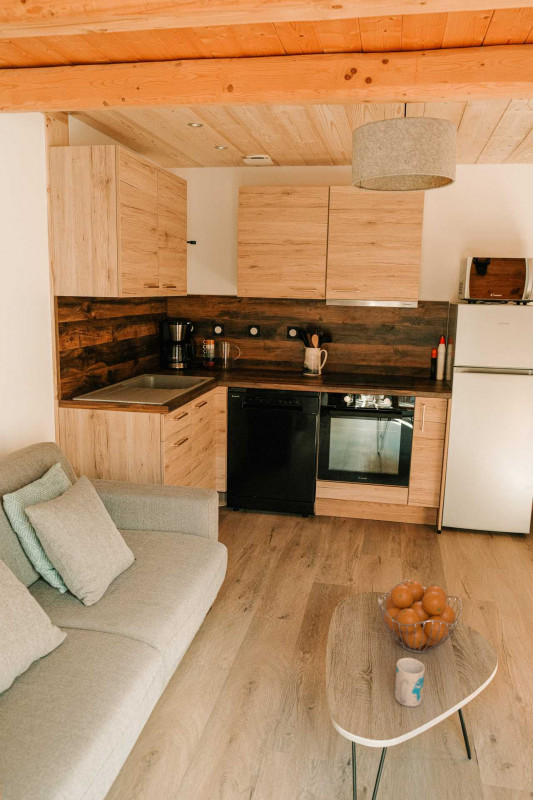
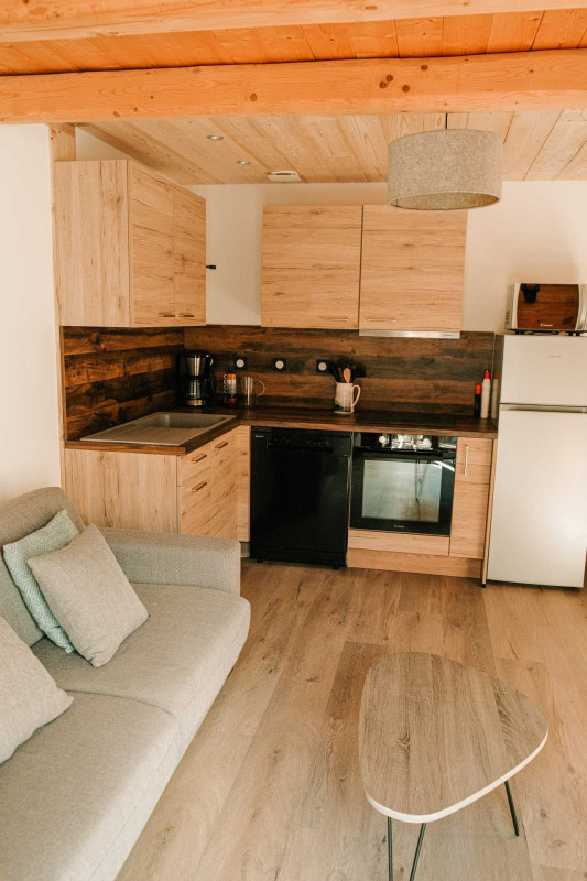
- mug (407, 685)
- fruit basket (418, 616)
